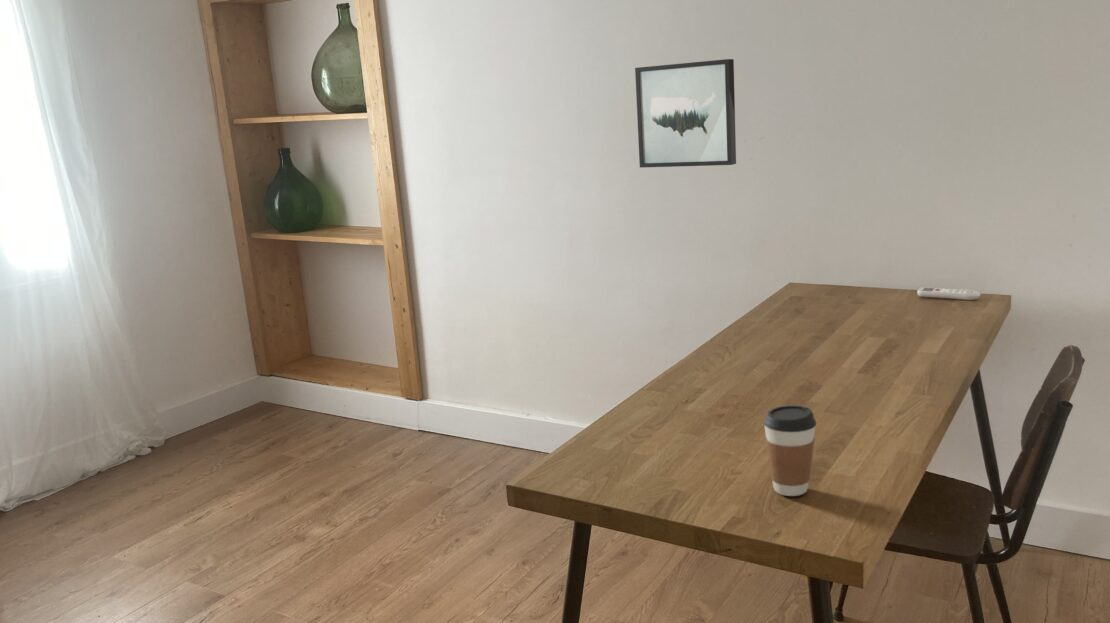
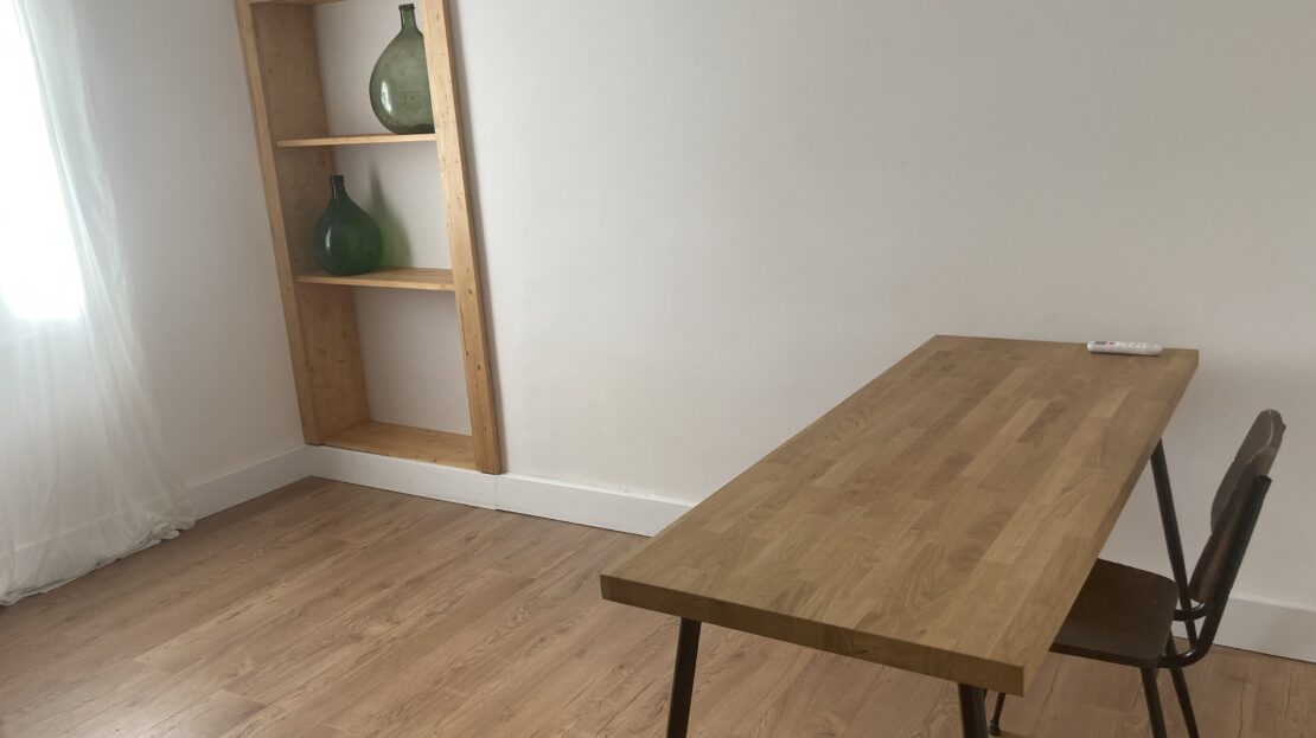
- coffee cup (789, 451)
- wall art (685, 115)
